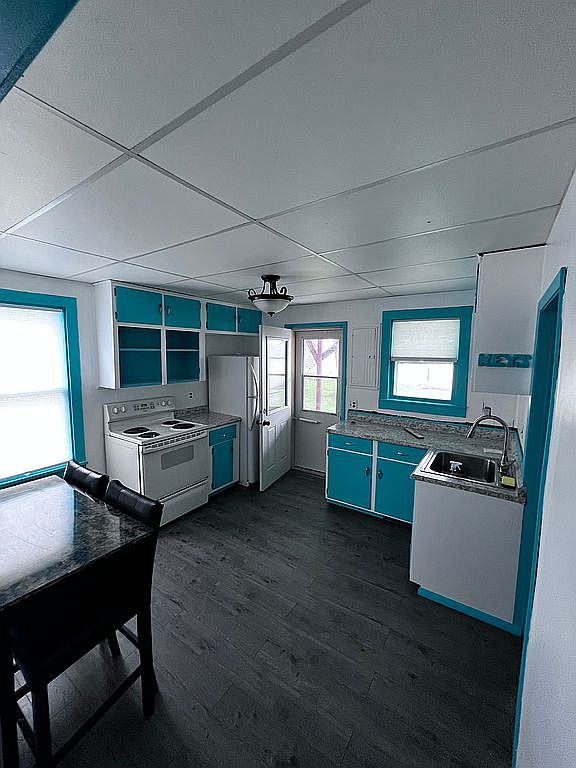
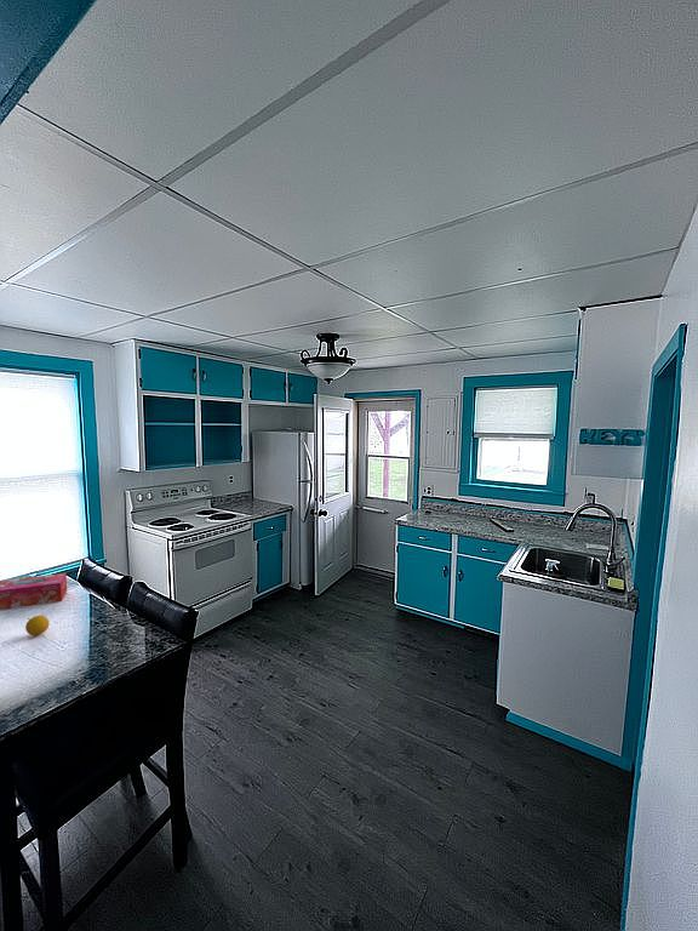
+ tissue box (30, 590)
+ fruit (38, 624)
